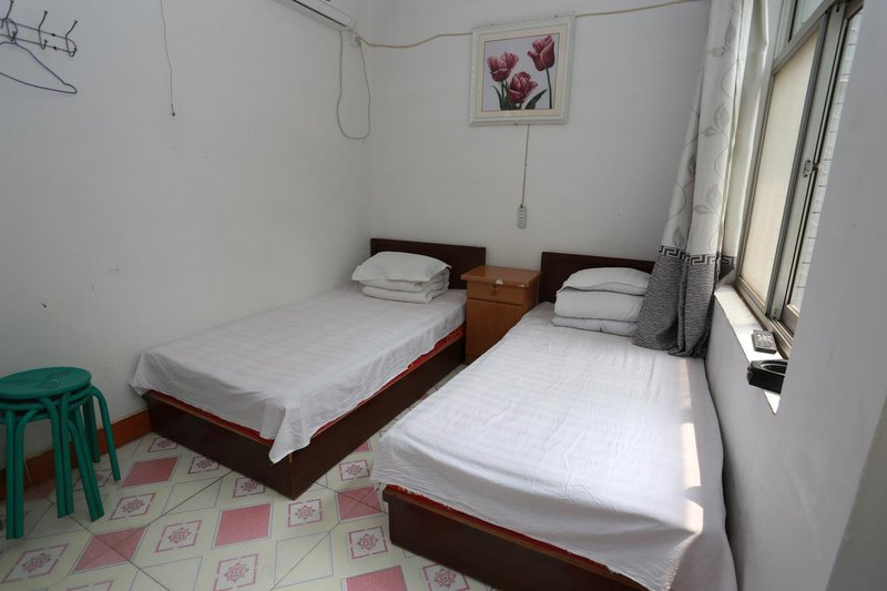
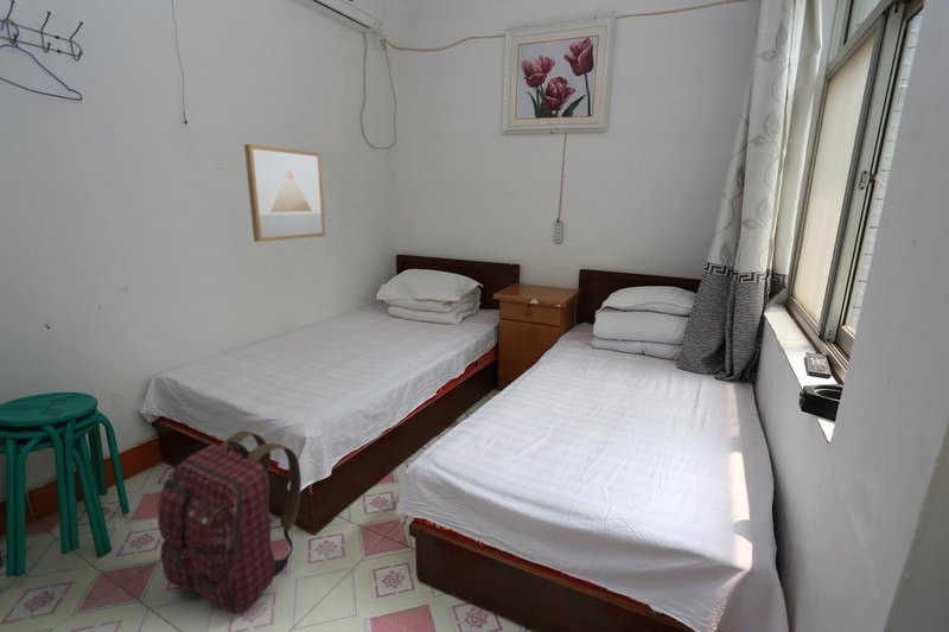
+ backpack (235, 511)
+ wall art (288, 194)
